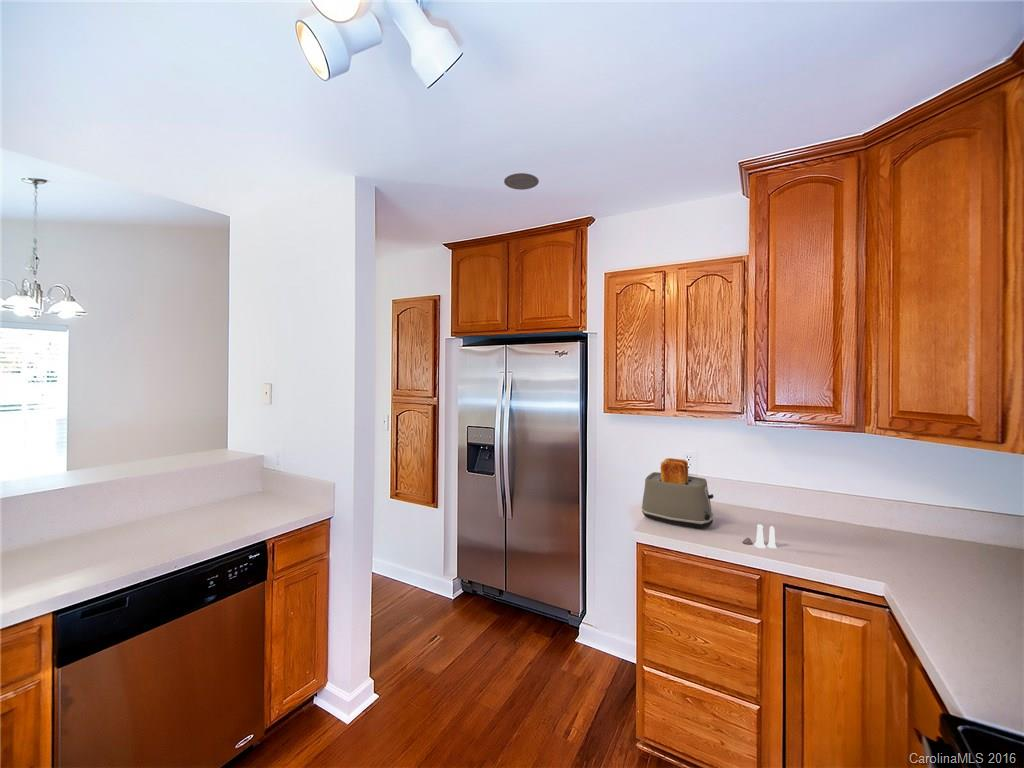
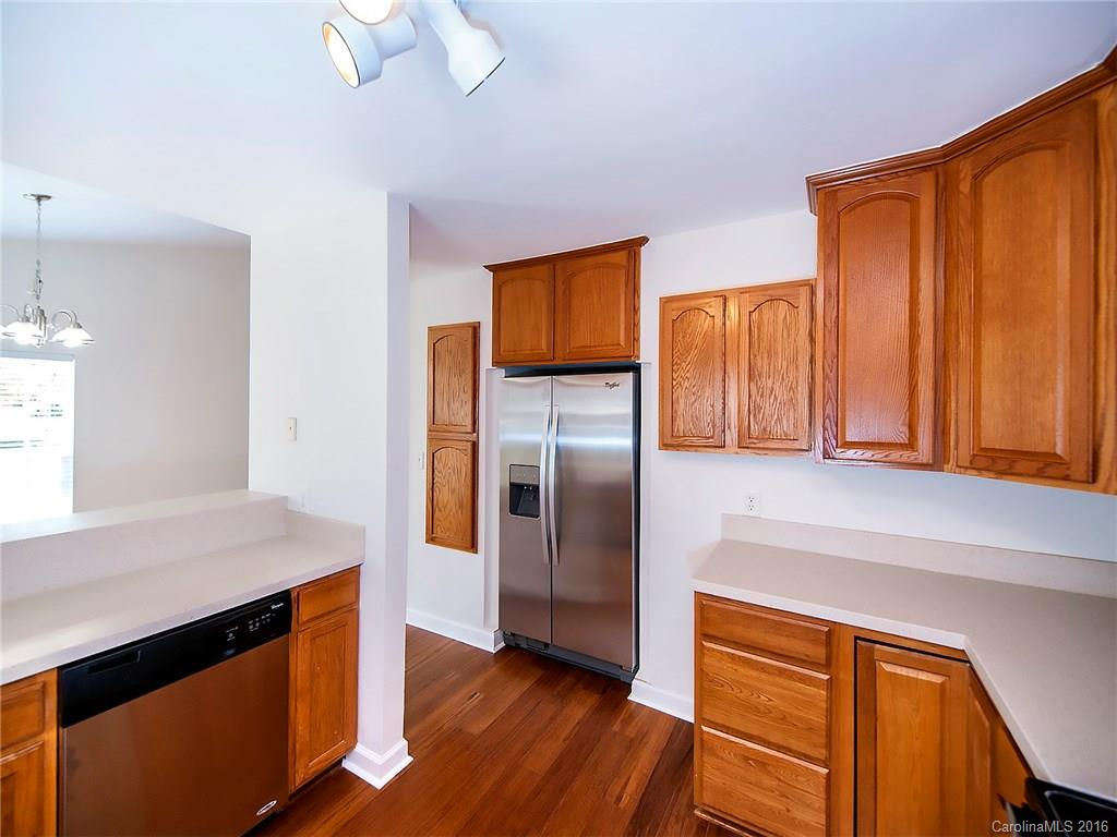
- toaster (676, 489)
- salt and pepper shaker set (761, 533)
- recessed light (521, 179)
